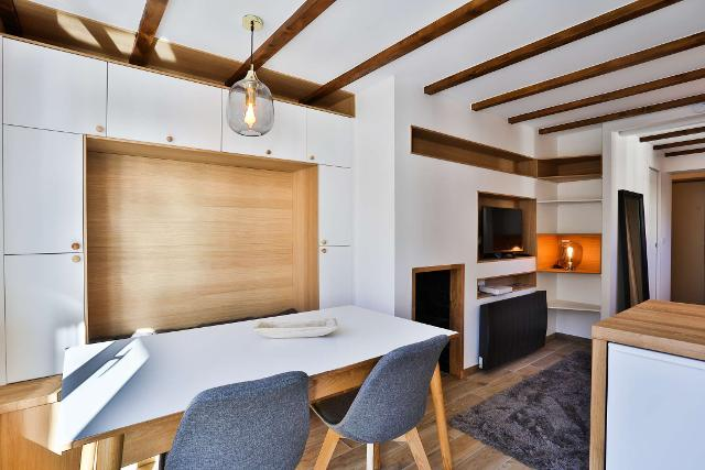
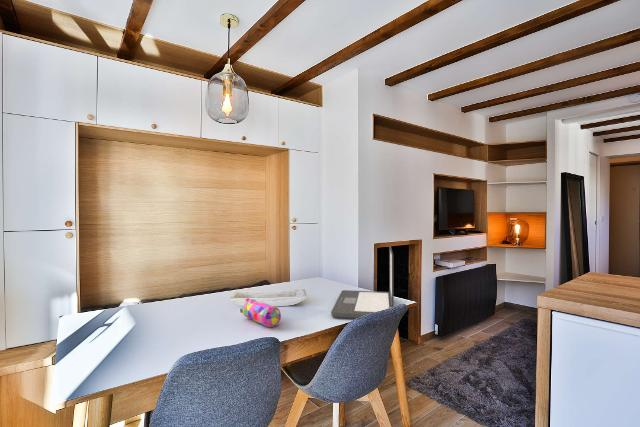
+ pencil case (260, 312)
+ laptop (364, 291)
